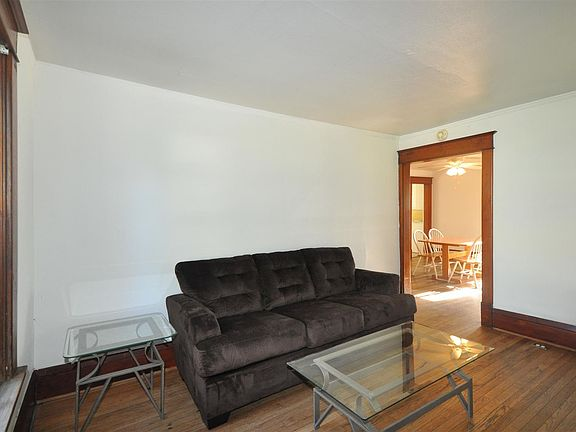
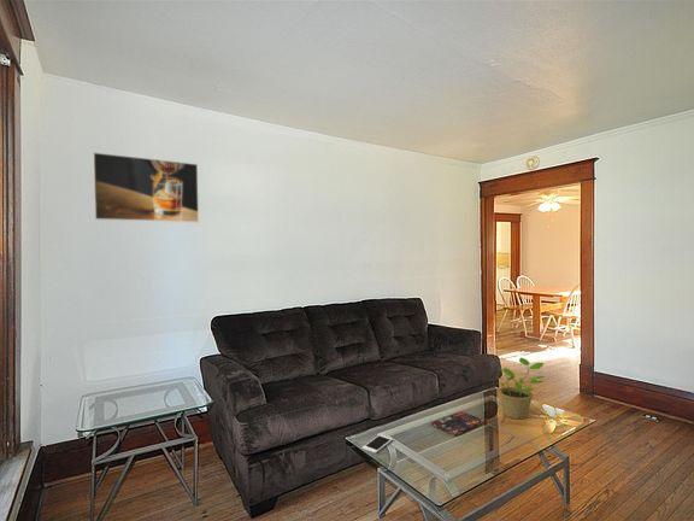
+ potted plant (517, 388)
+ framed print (149, 189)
+ cell phone (377, 443)
+ book (458, 422)
